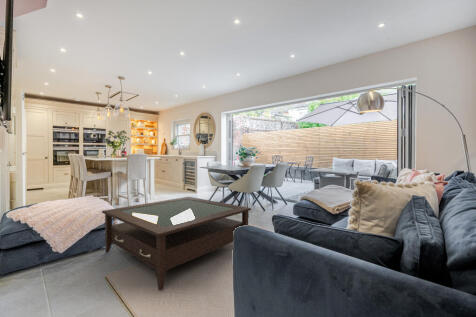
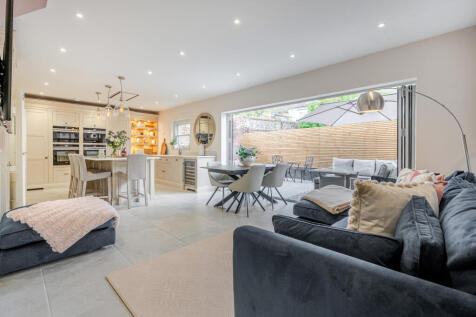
- coffee table (178, 229)
